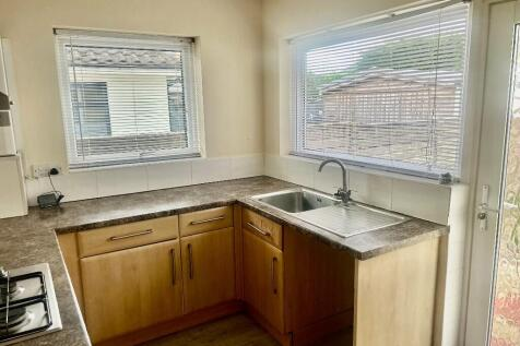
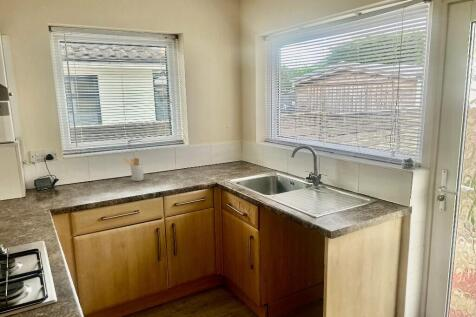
+ utensil holder (133, 168)
